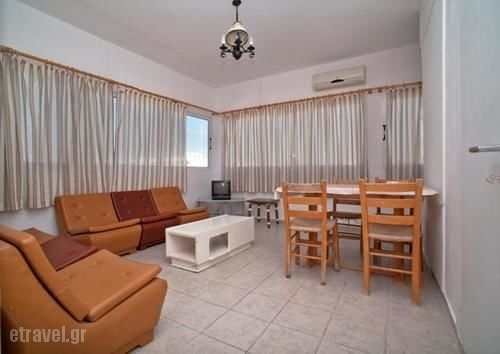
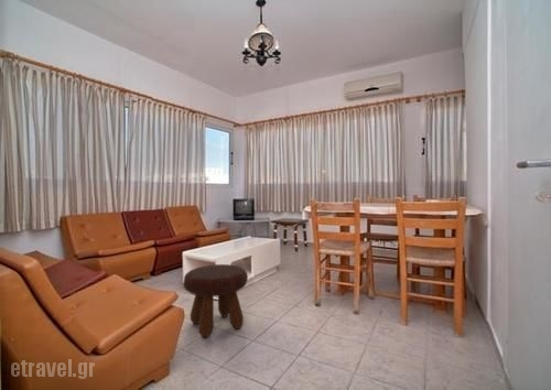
+ footstool (216, 295)
